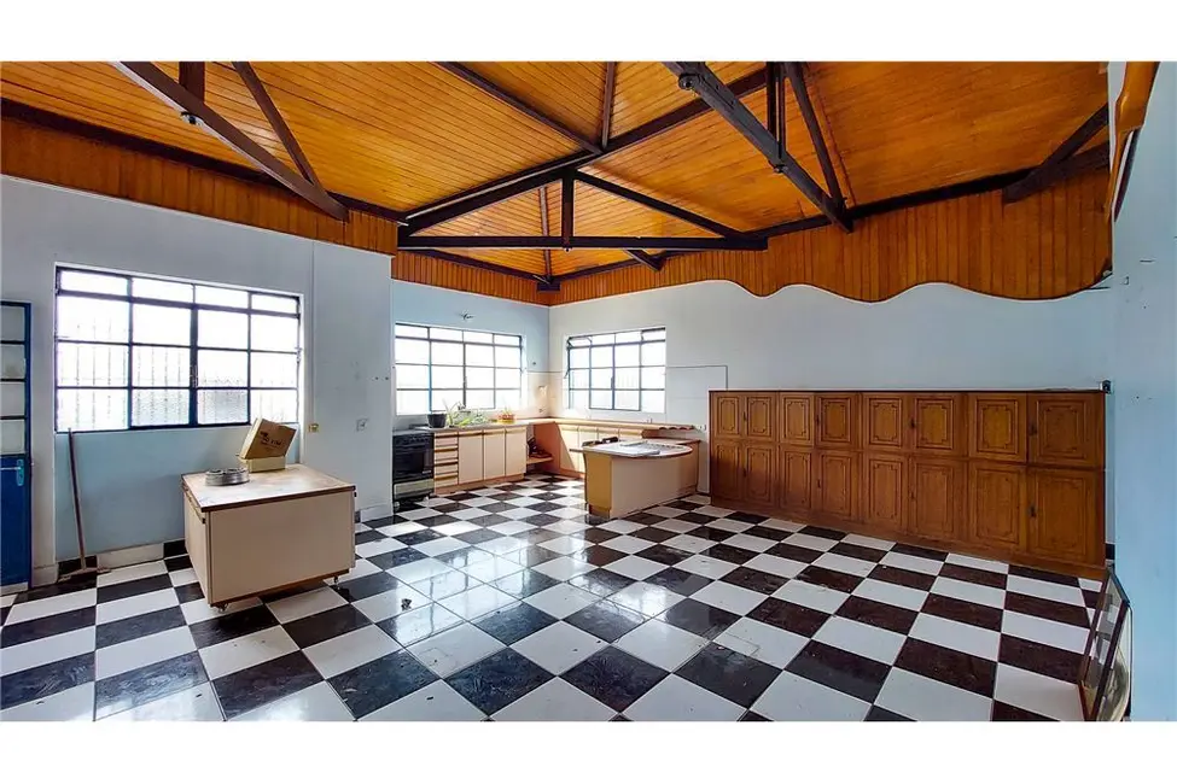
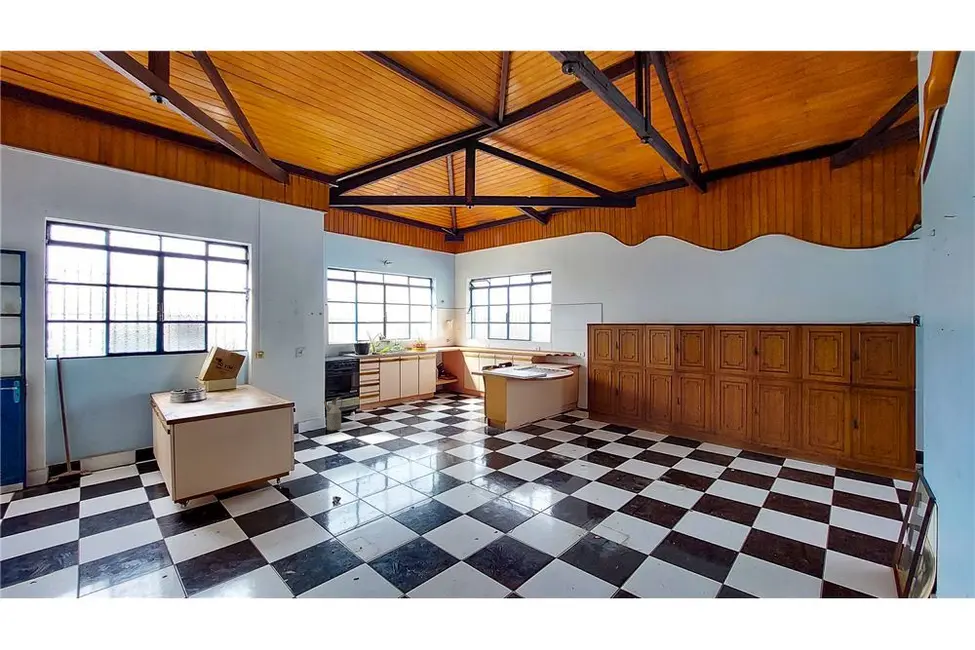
+ watering can (333, 413)
